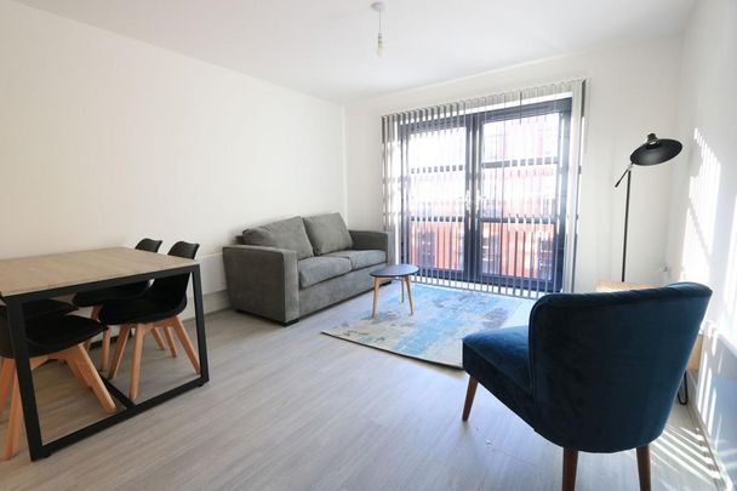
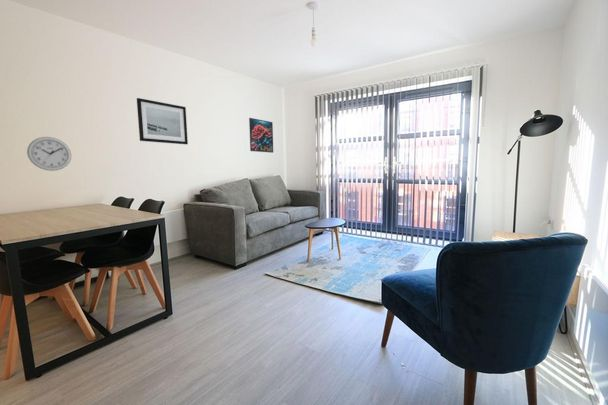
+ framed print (261, 136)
+ wall clock (50, 153)
+ wall art (164, 122)
